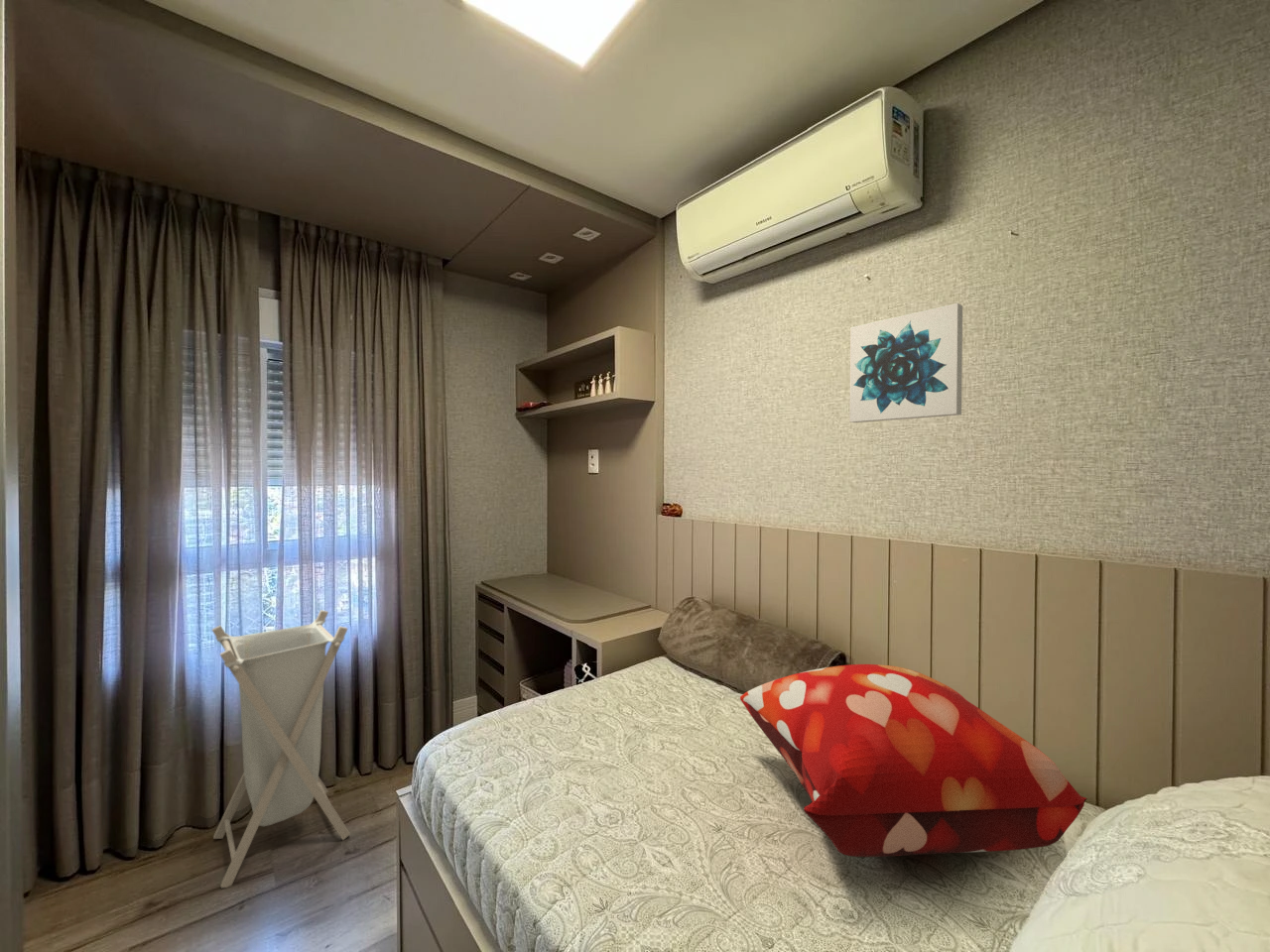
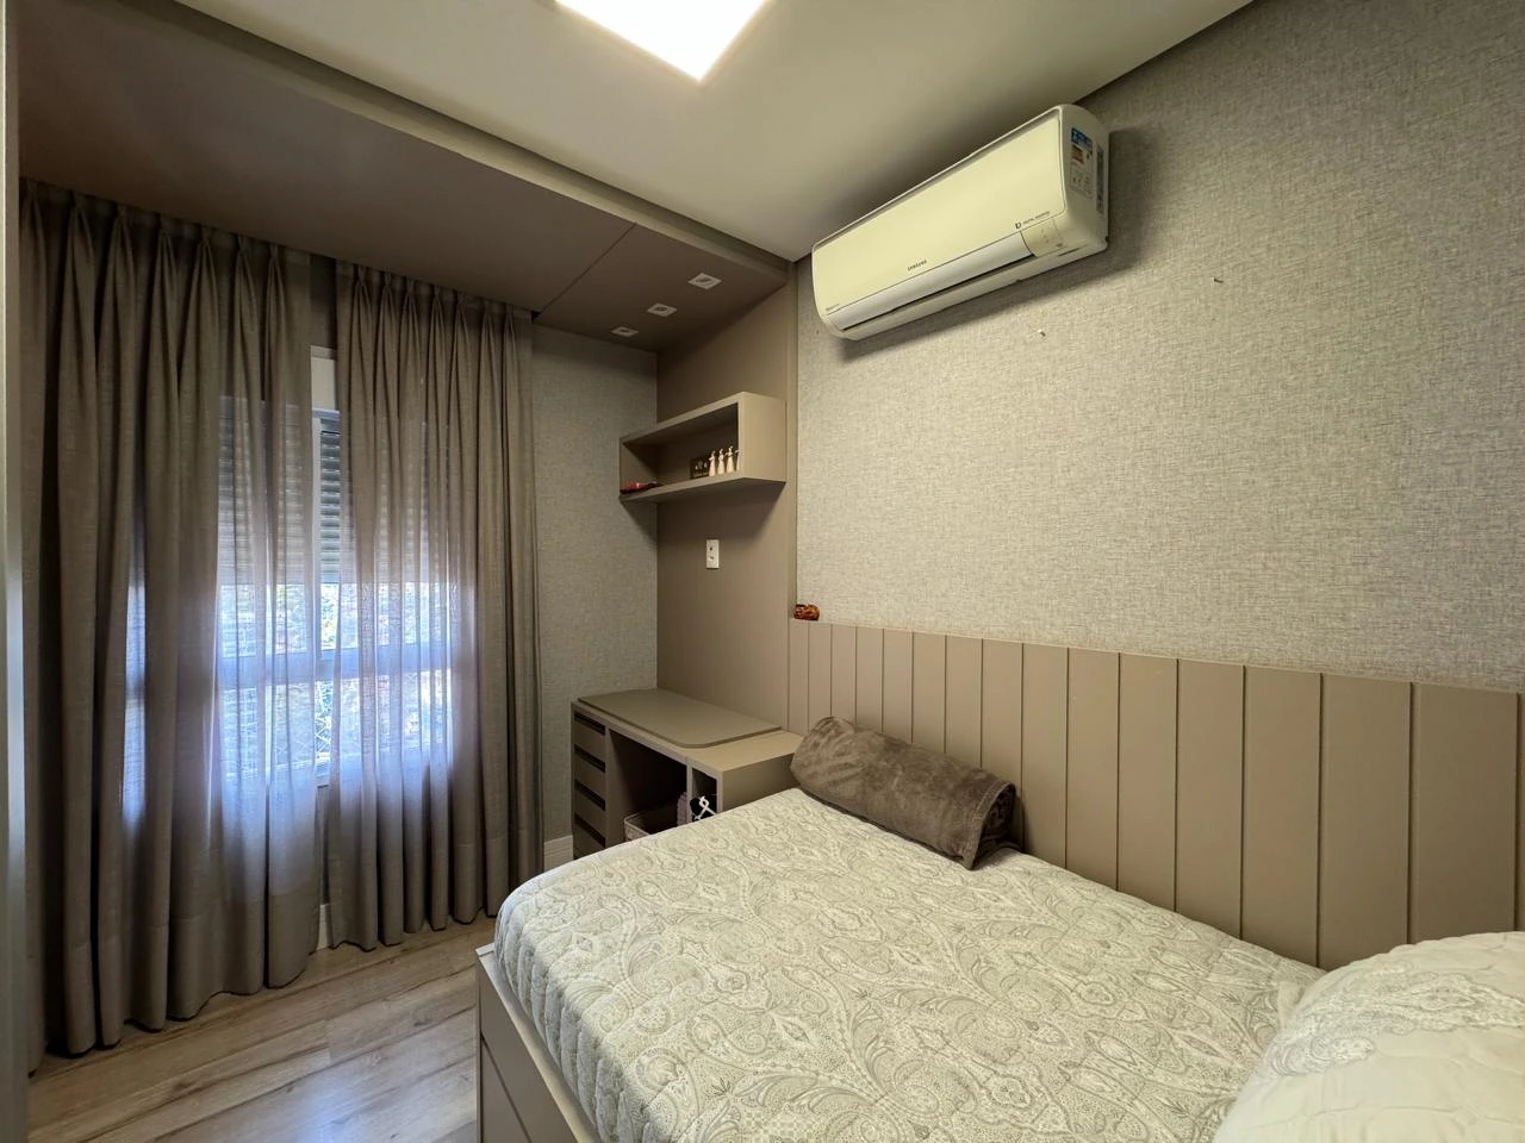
- laundry hamper (281, 732)
- wall art (902, 368)
- decorative pillow (884, 741)
